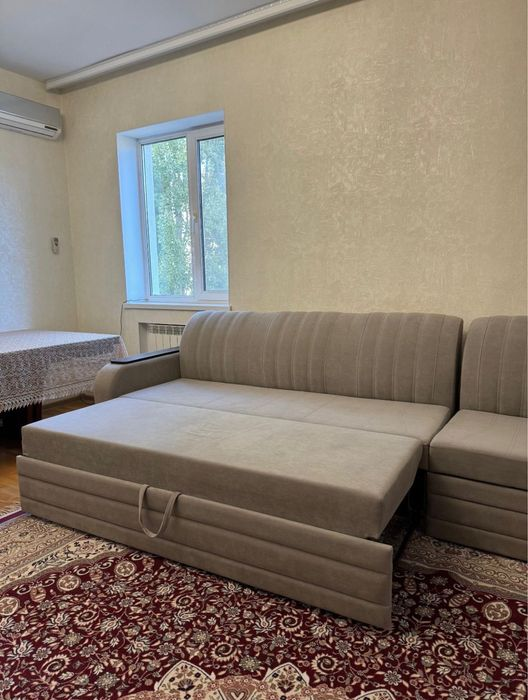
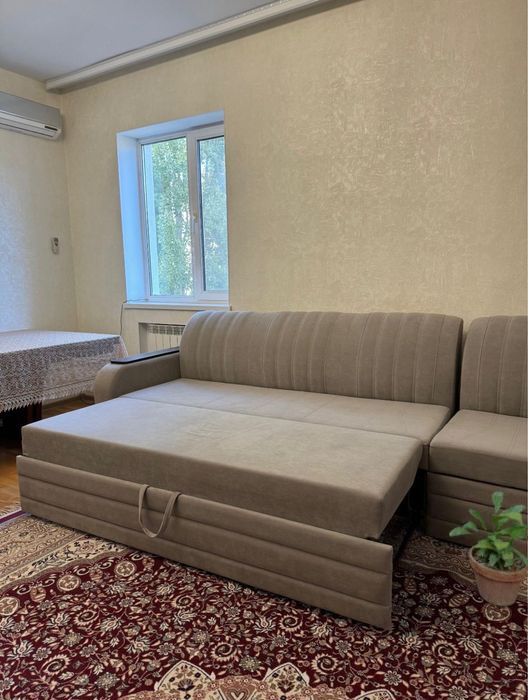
+ potted plant (491, 545)
